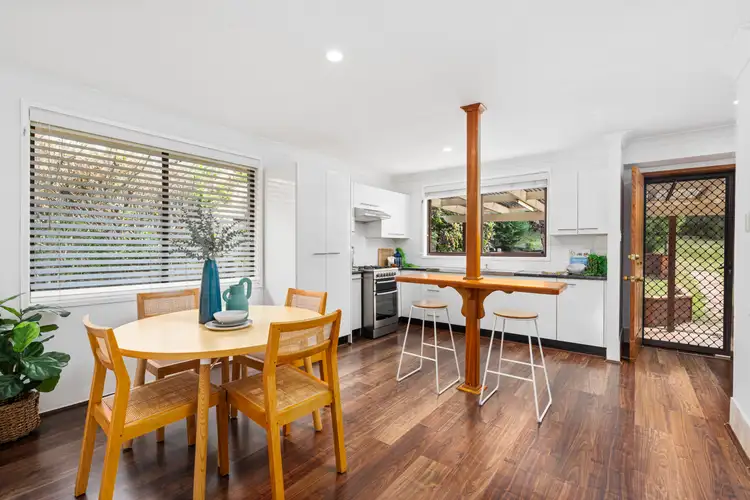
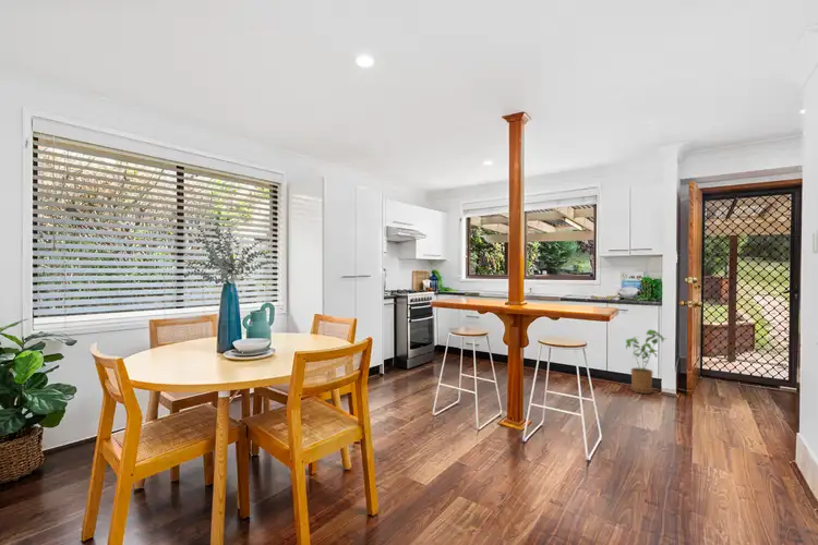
+ house plant (642, 360)
